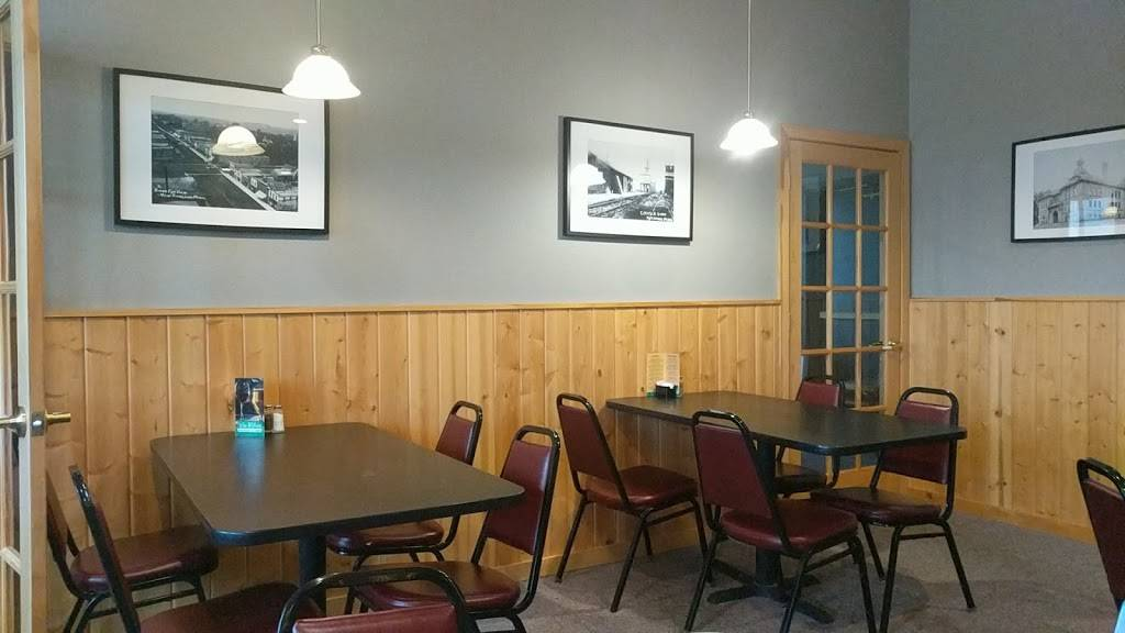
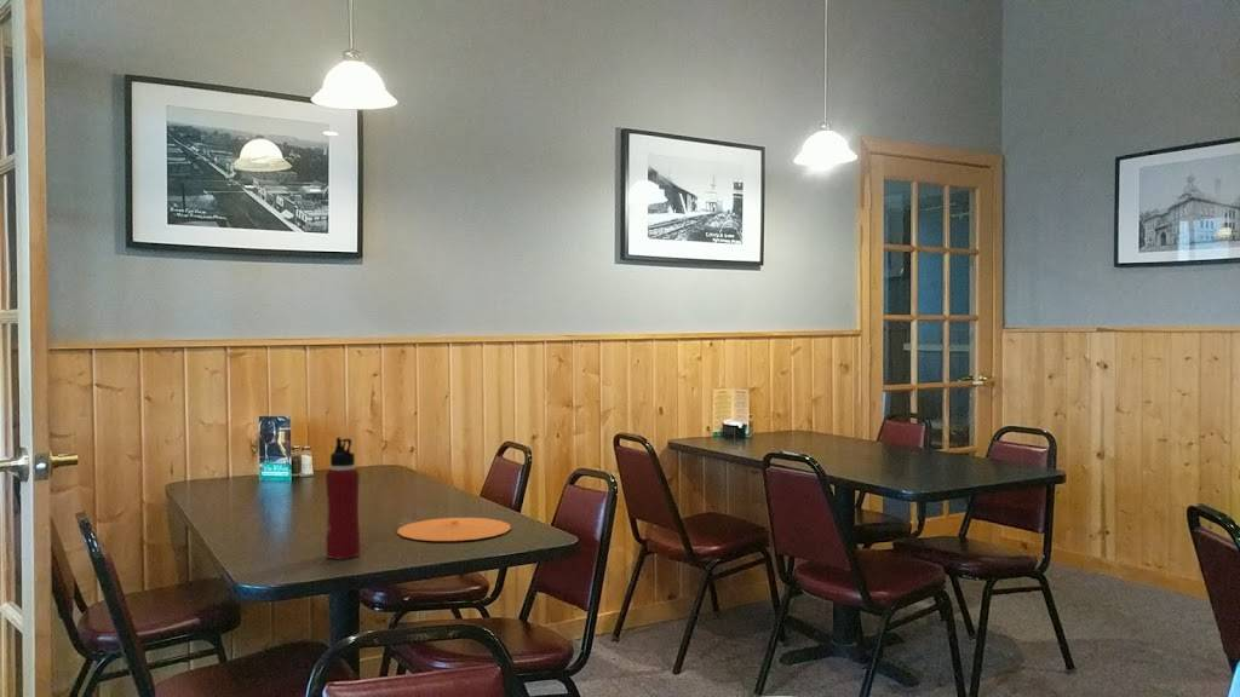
+ plate (454, 524)
+ water bottle (343, 496)
